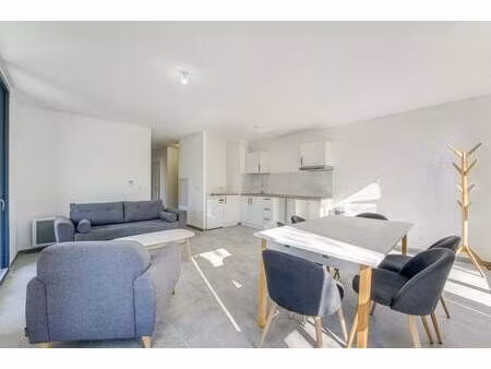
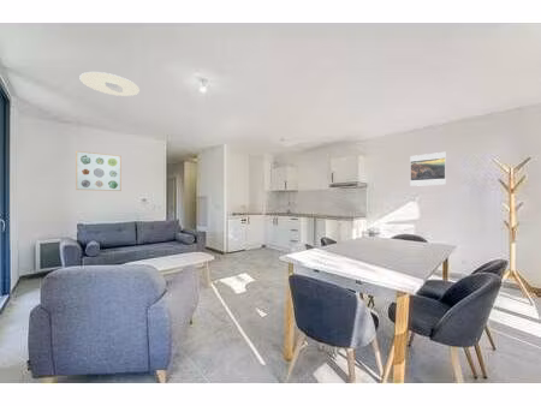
+ wall art (99, 172)
+ ceiling light (111, 82)
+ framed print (427, 169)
